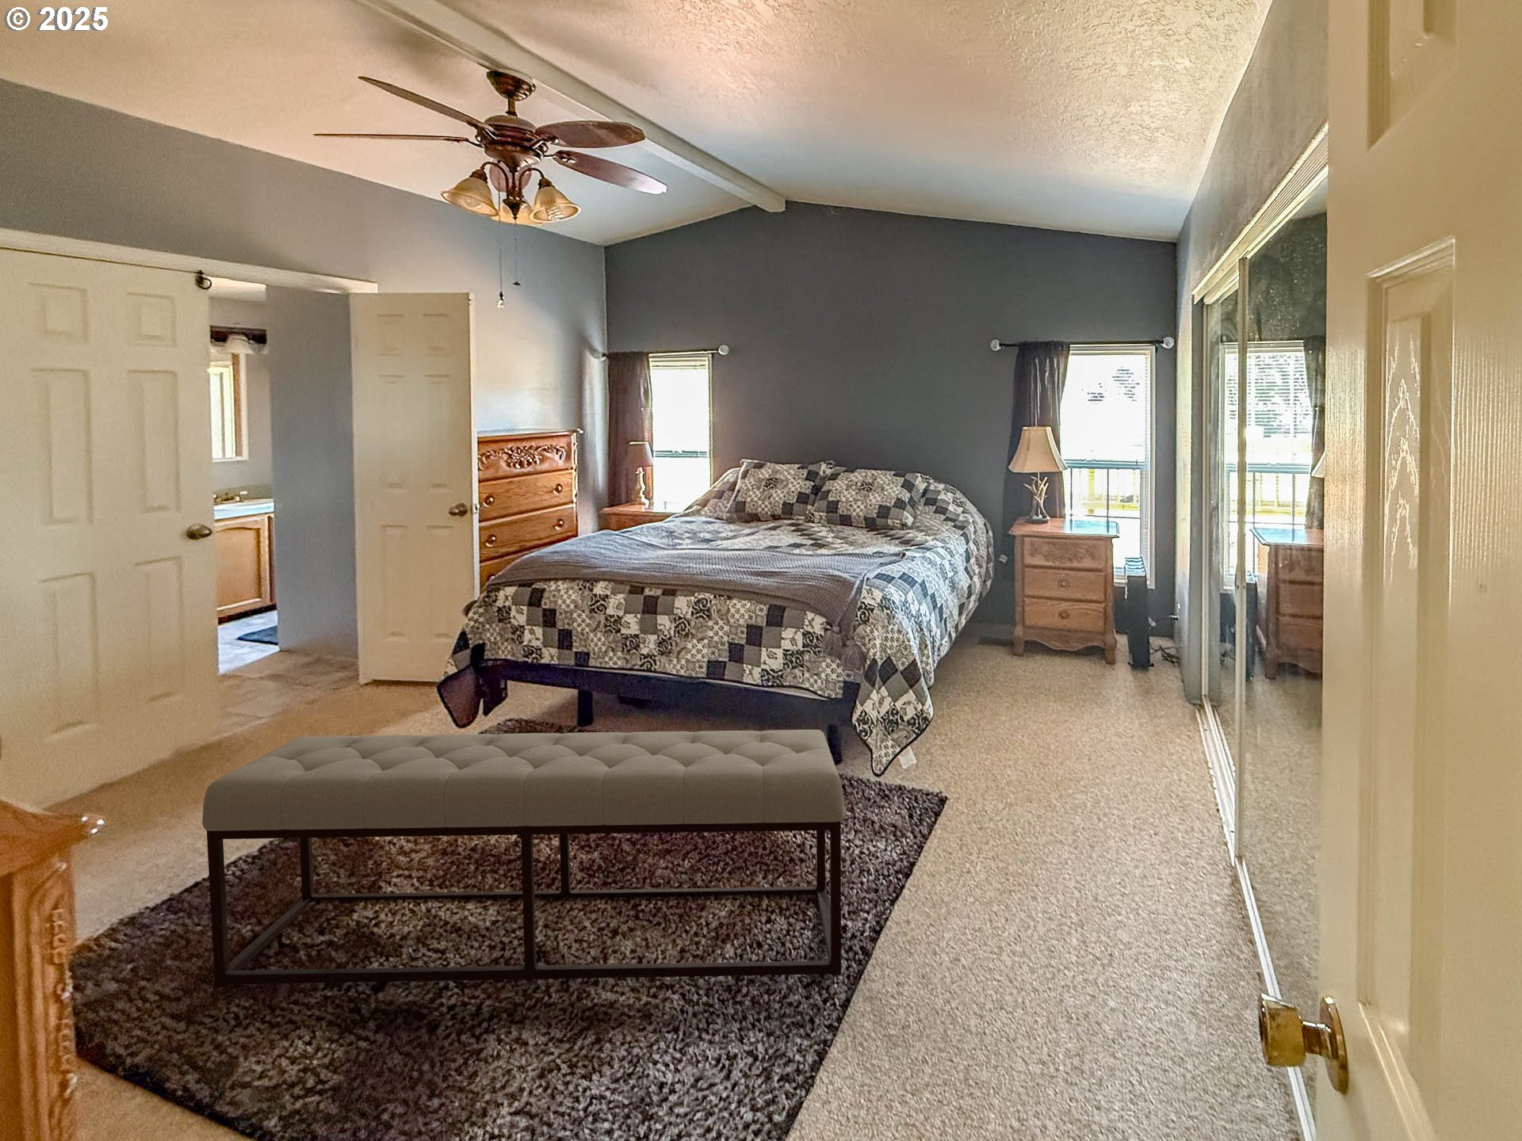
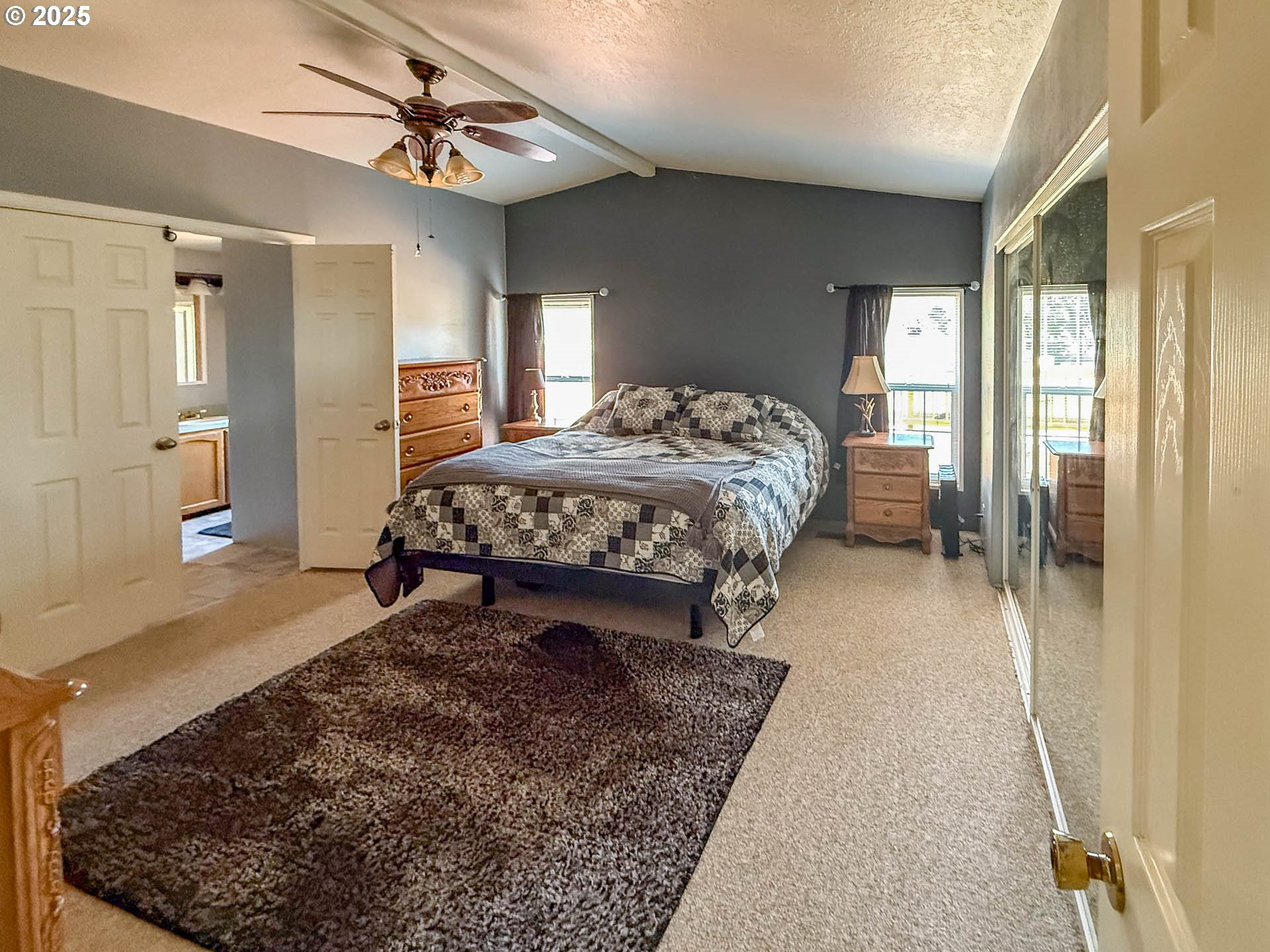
- bench (546, 833)
